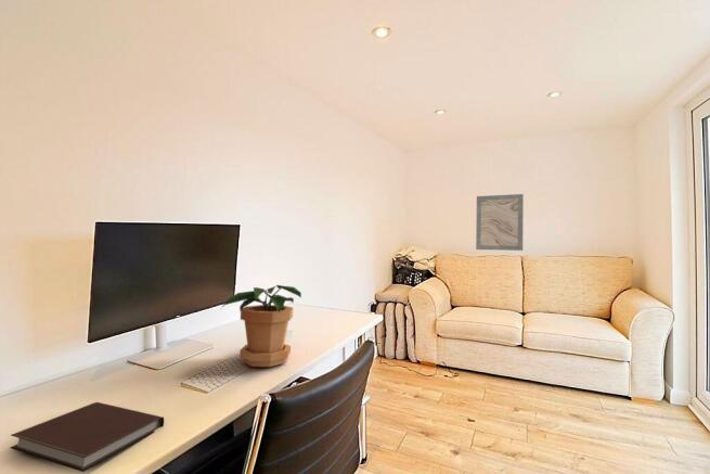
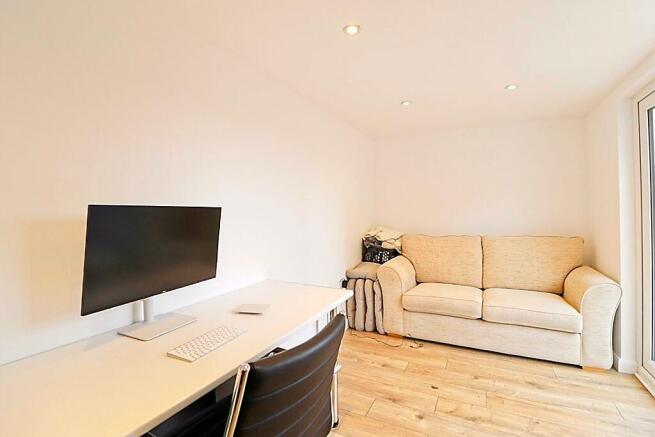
- potted plant (259, 321)
- wall art (499, 222)
- notebook (91, 431)
